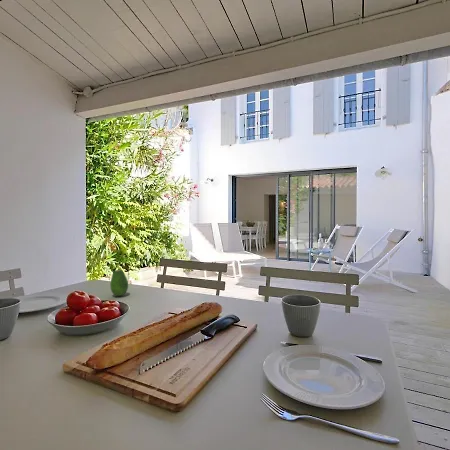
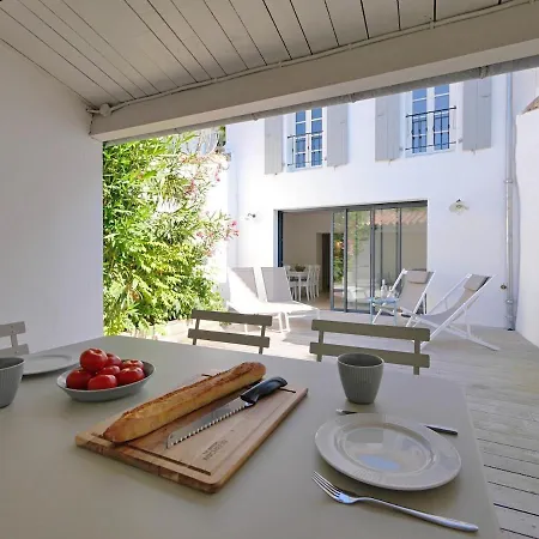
- fruit (119, 282)
